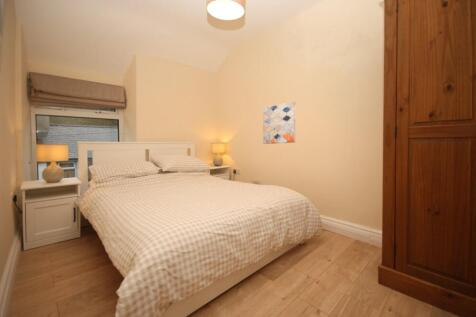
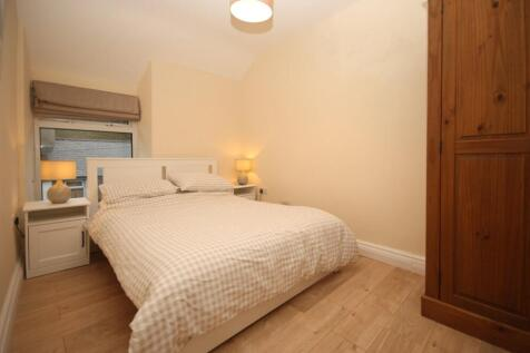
- wall art (278, 124)
